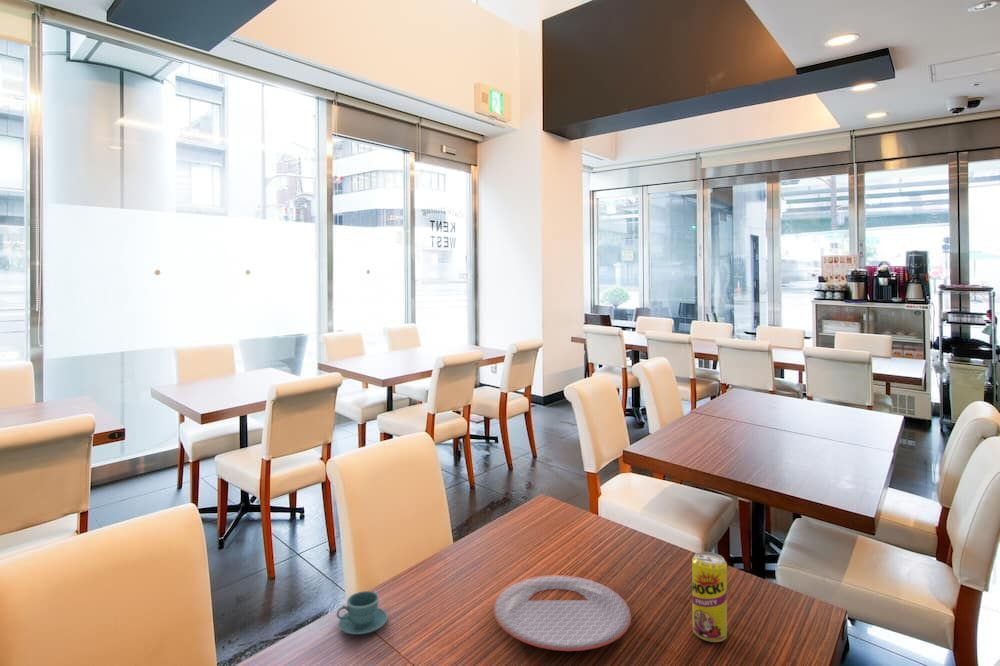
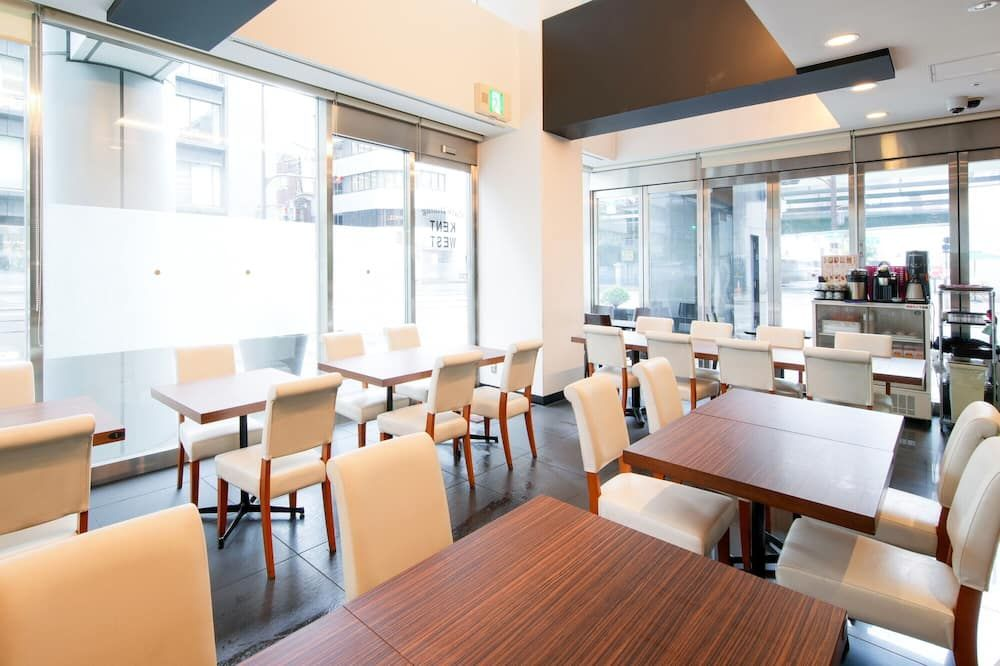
- teacup (362, 611)
- beverage can (709, 595)
- plate (561, 612)
